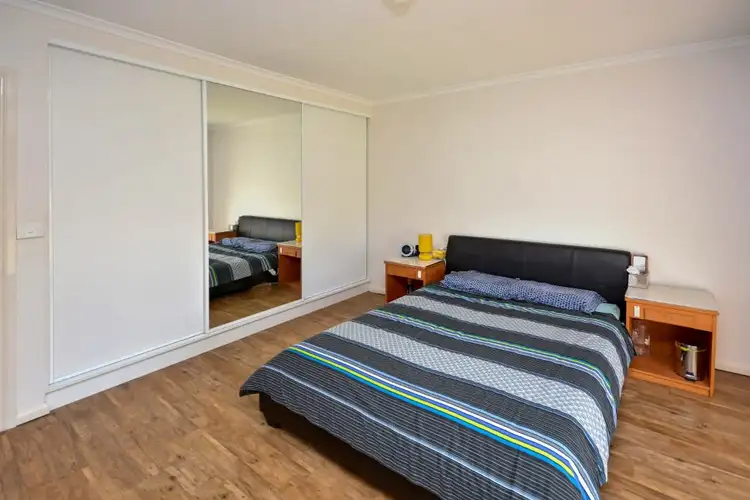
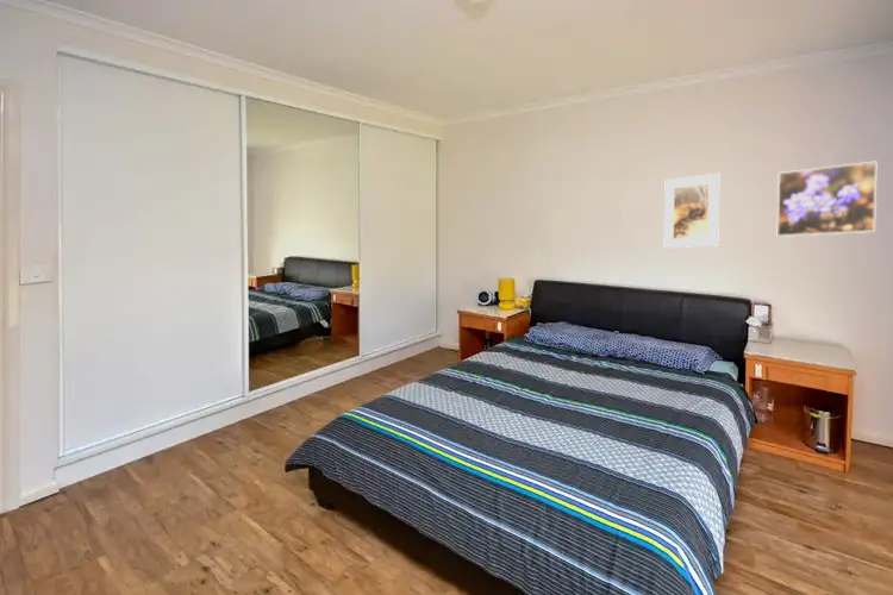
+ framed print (691, 212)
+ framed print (824, 200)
